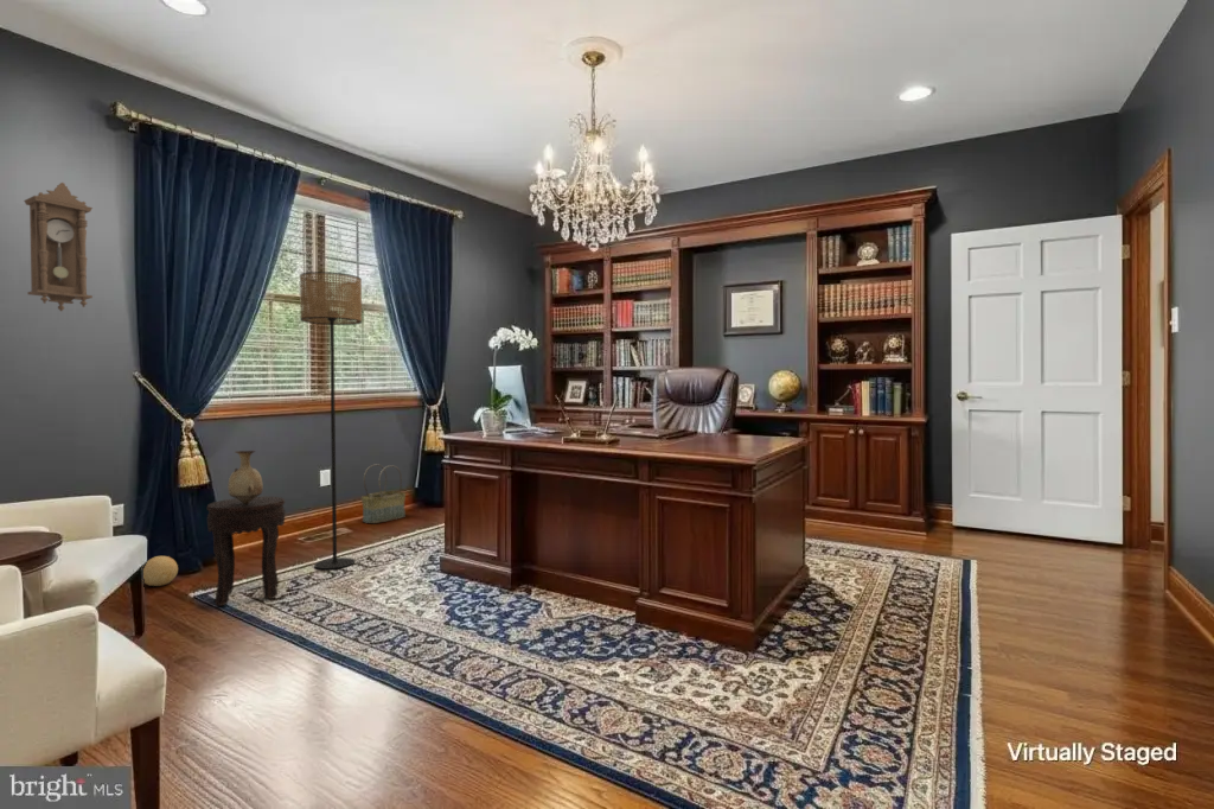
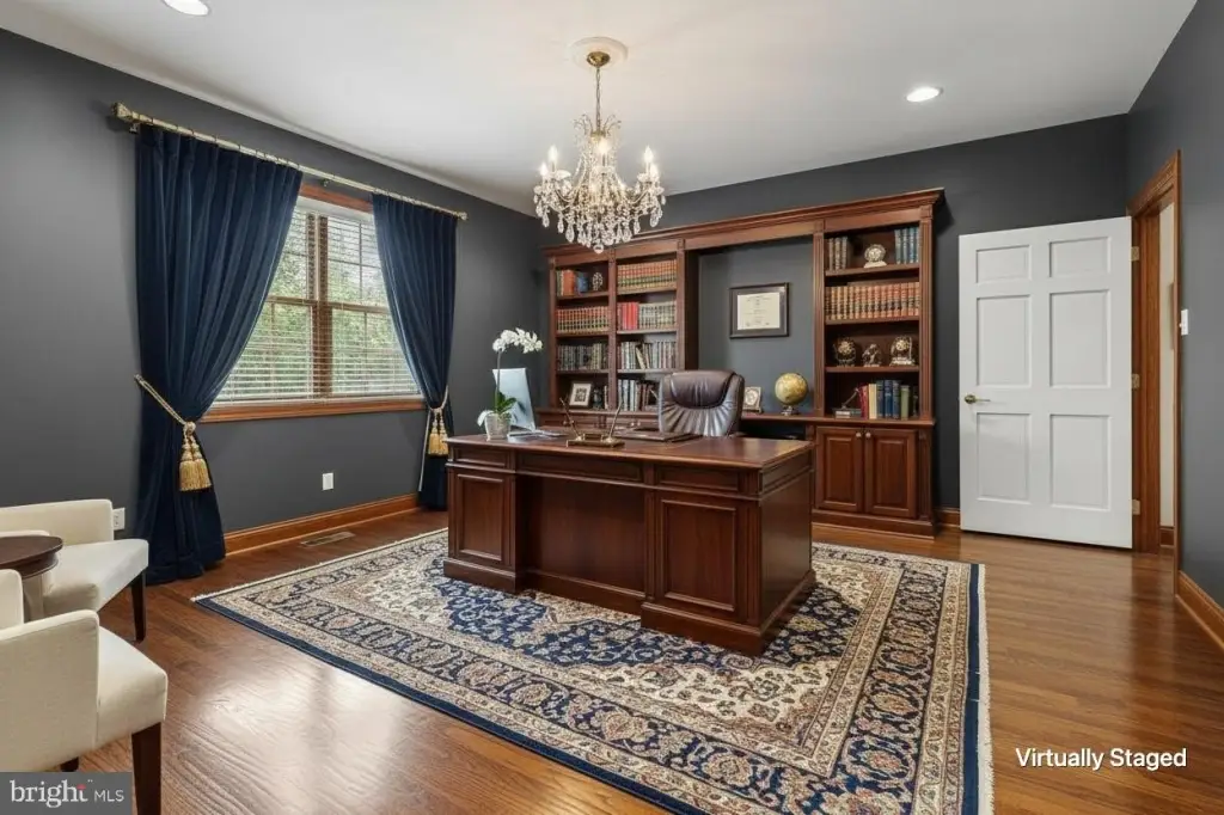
- pendulum clock (59, 248)
- decorative ball (159, 569)
- basket (383, 491)
- vase (245, 477)
- side table (234, 553)
- floor lamp (332, 421)
